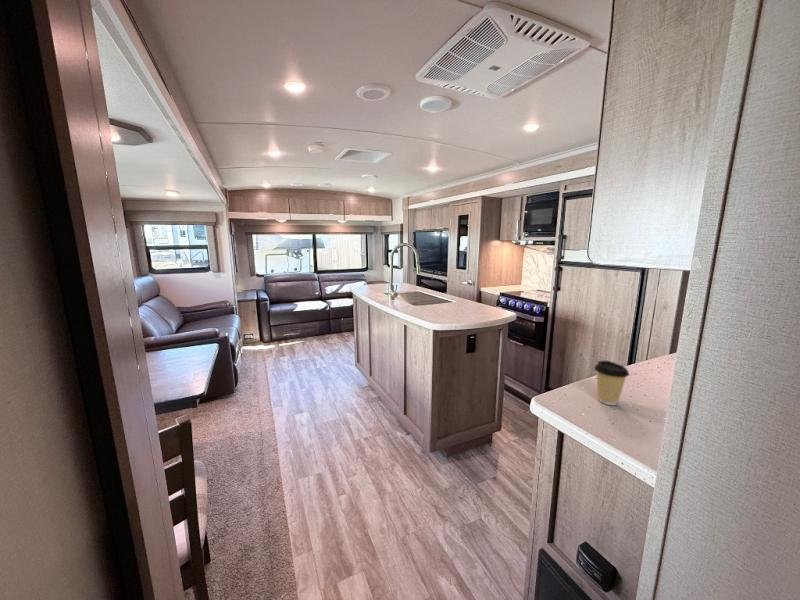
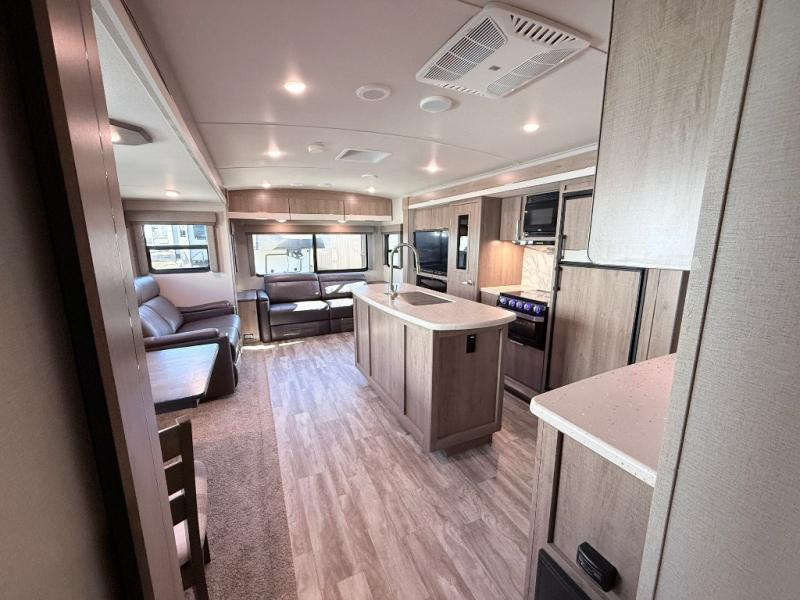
- coffee cup (609, 383)
